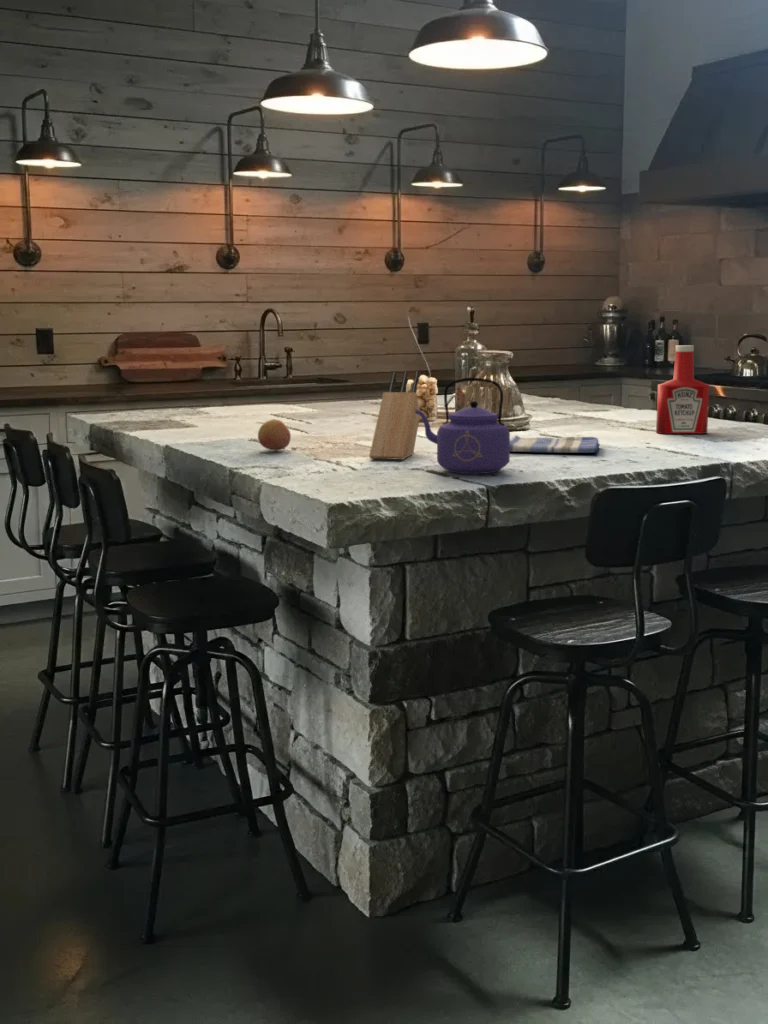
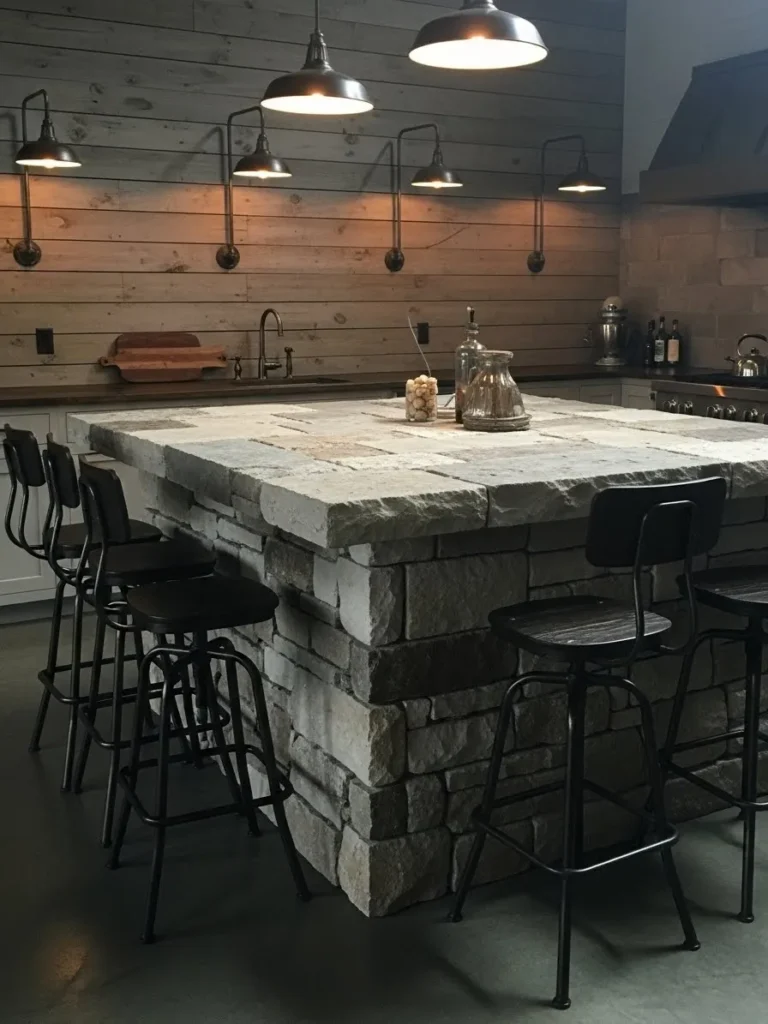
- dish towel (552, 444)
- knife block (397, 413)
- fruit (275, 434)
- soap bottle (683, 389)
- kettle (461, 424)
